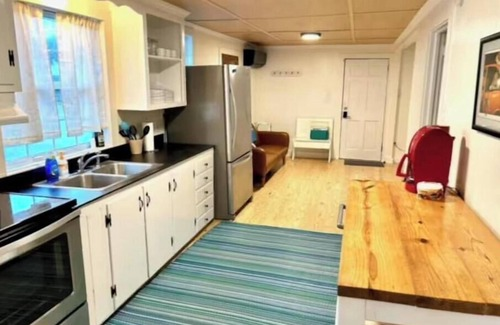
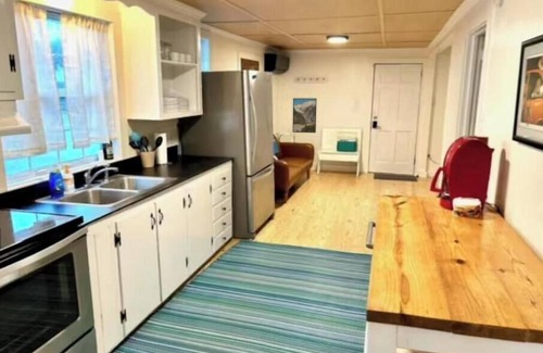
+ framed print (304, 115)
